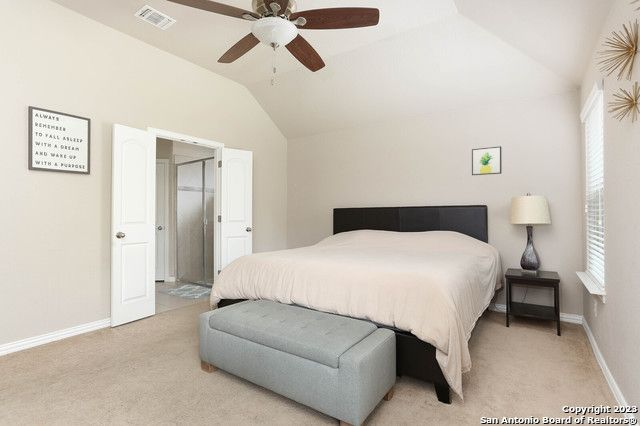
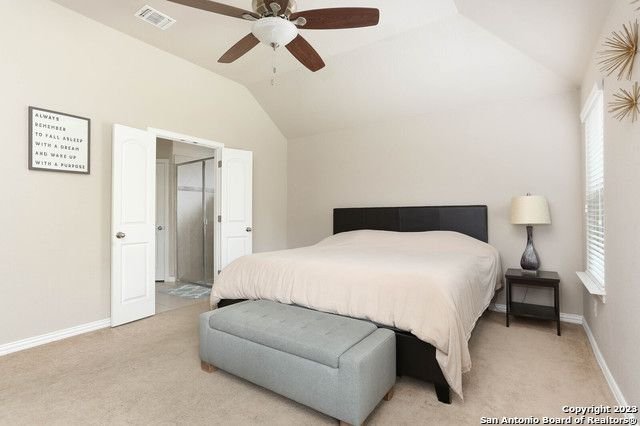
- wall art (486, 161)
